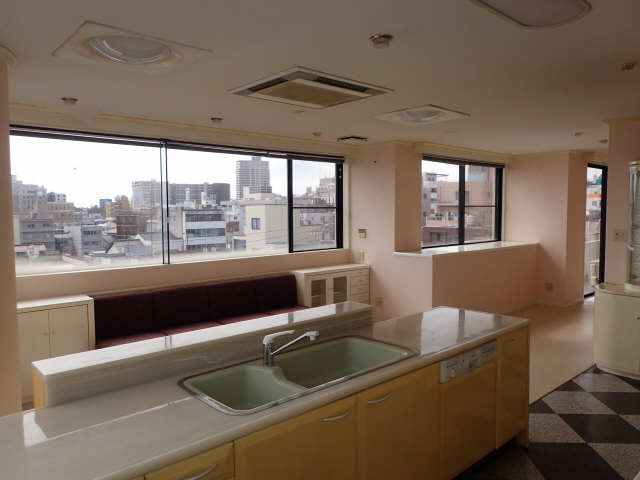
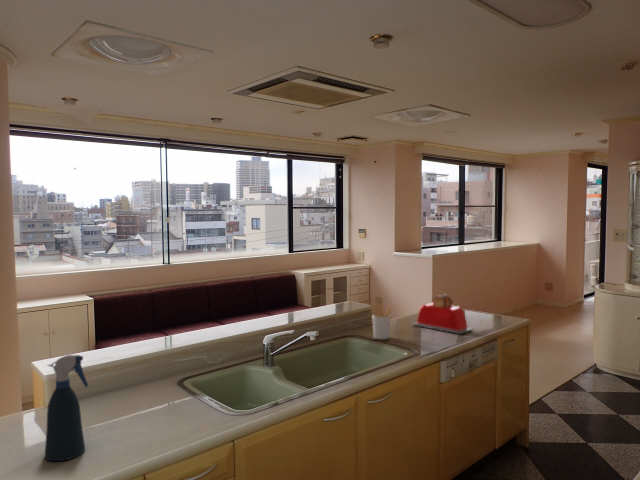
+ toaster (441, 311)
+ spray bottle (66, 403)
+ utensil holder (379, 319)
